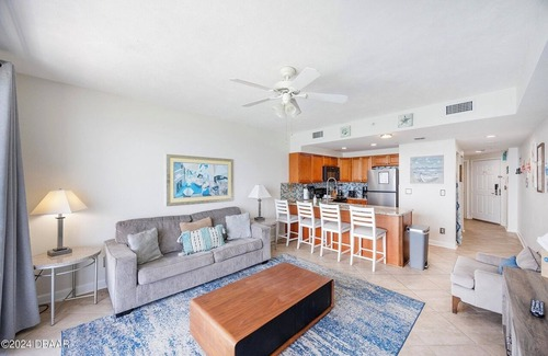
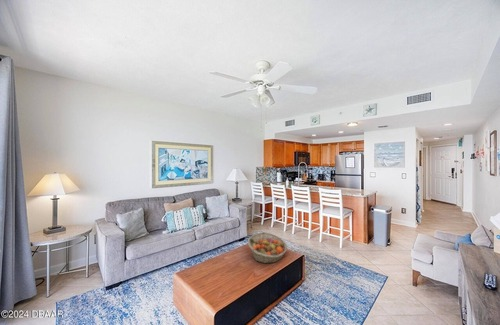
+ fruit basket (267, 247)
